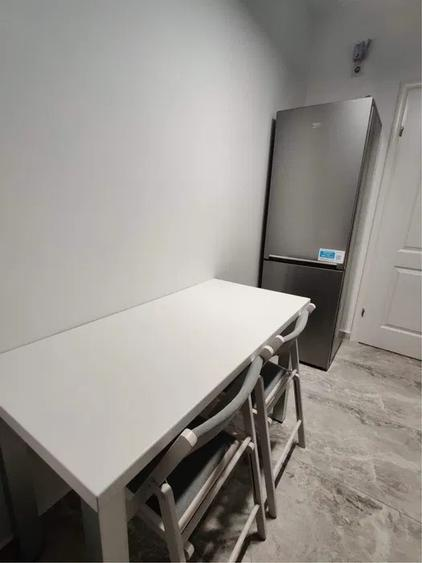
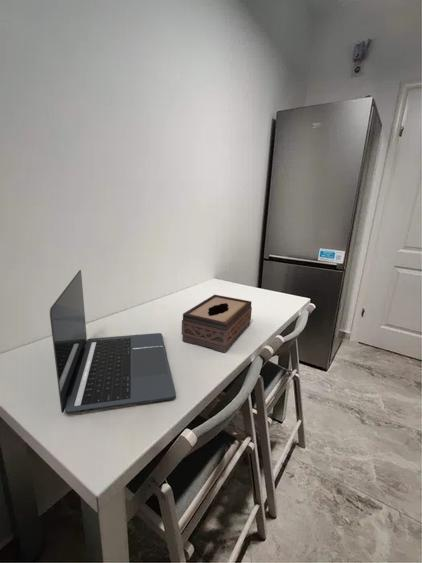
+ laptop (121, 336)
+ tissue box (219, 320)
